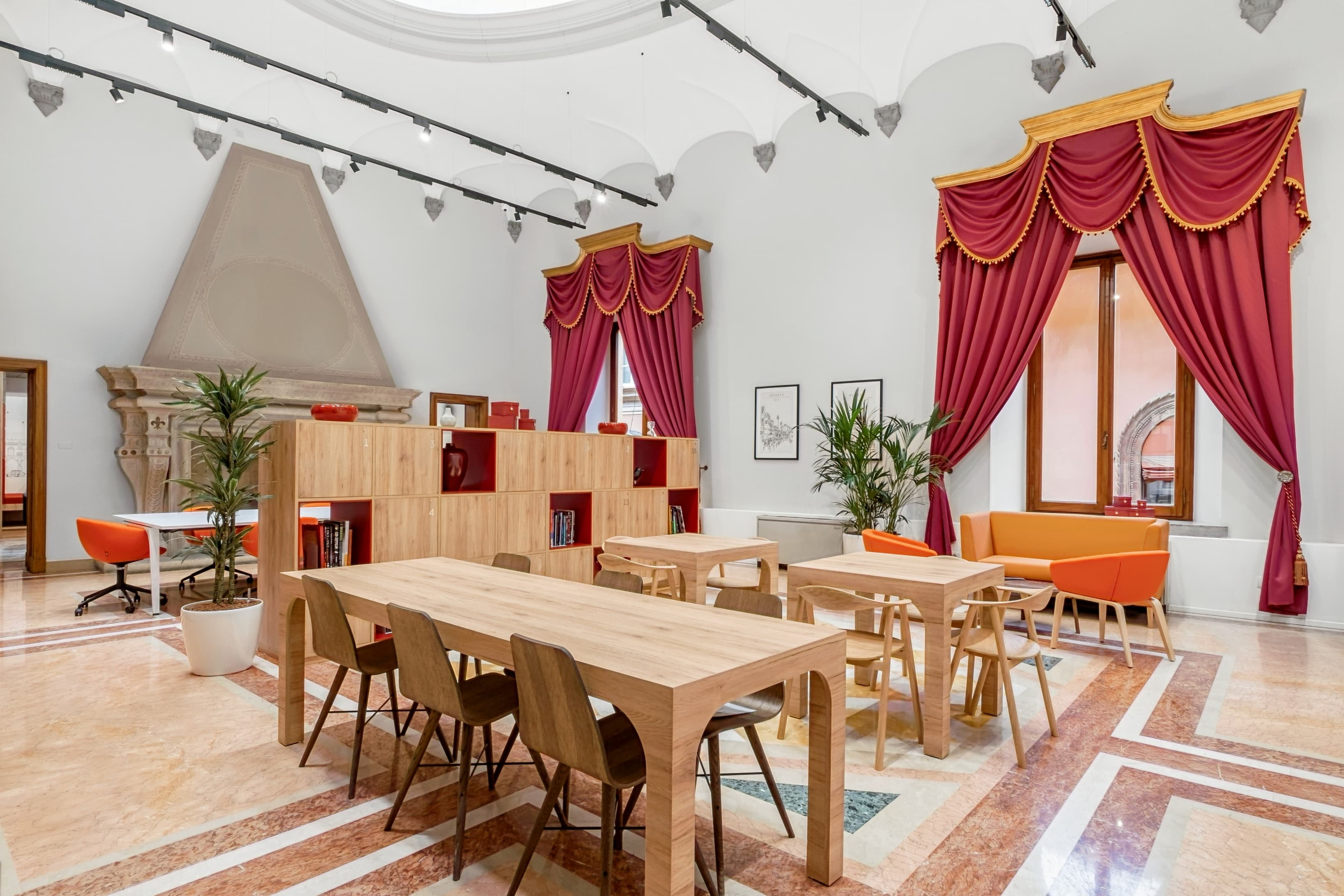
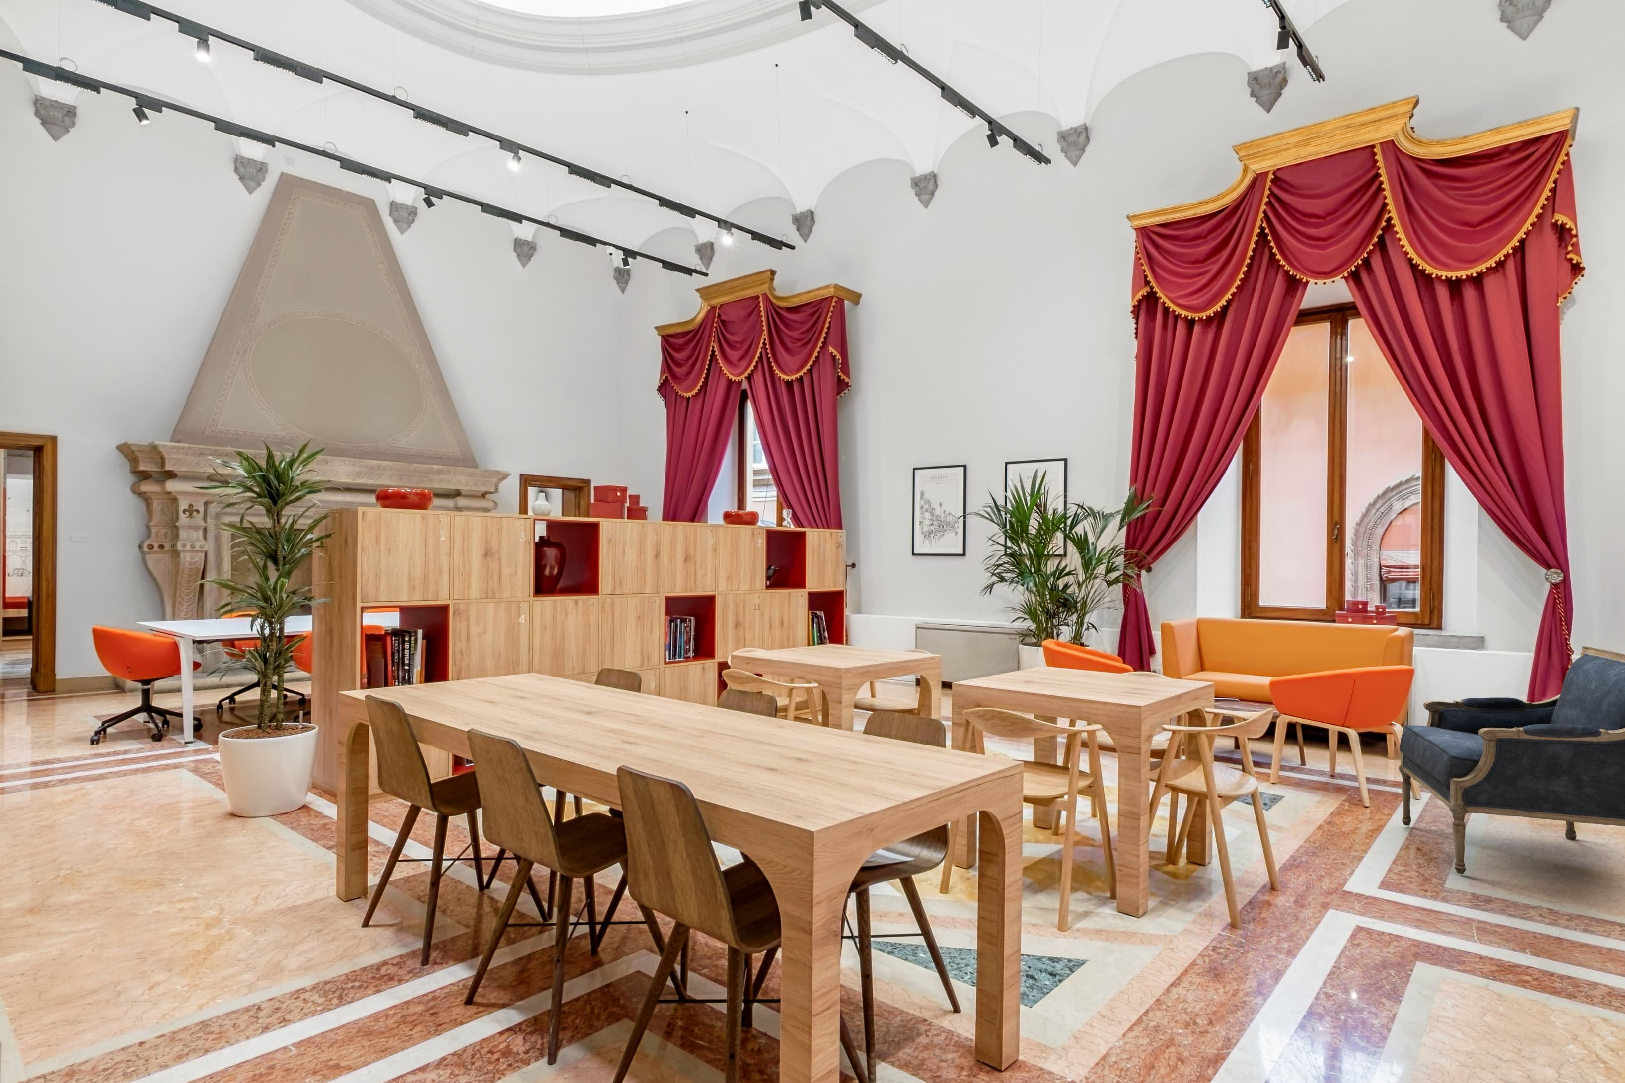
+ armchair (1522, 753)
